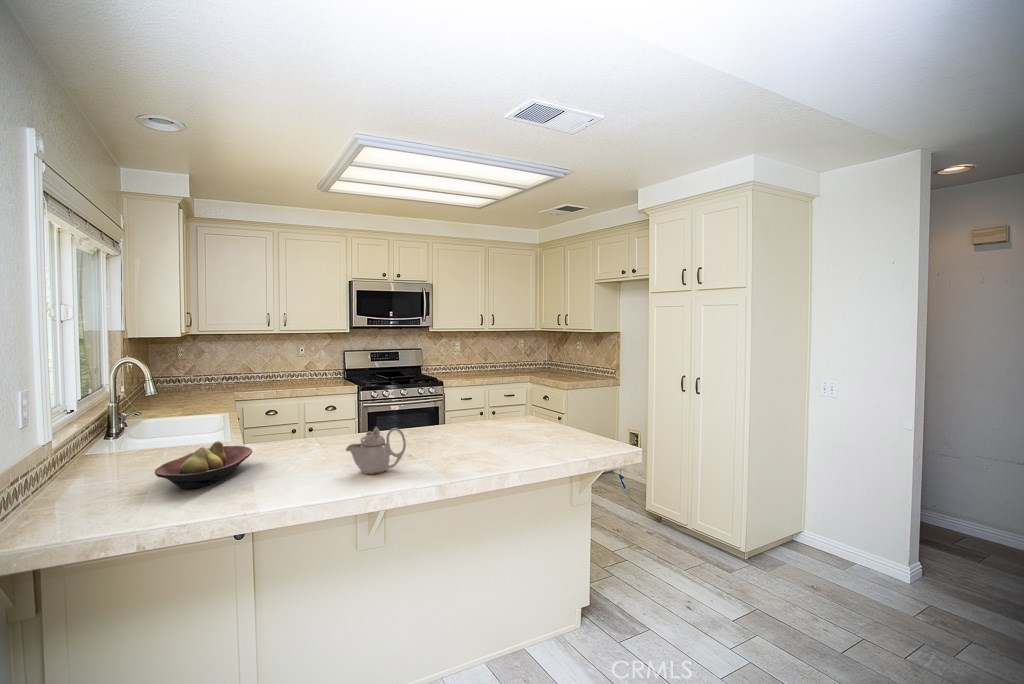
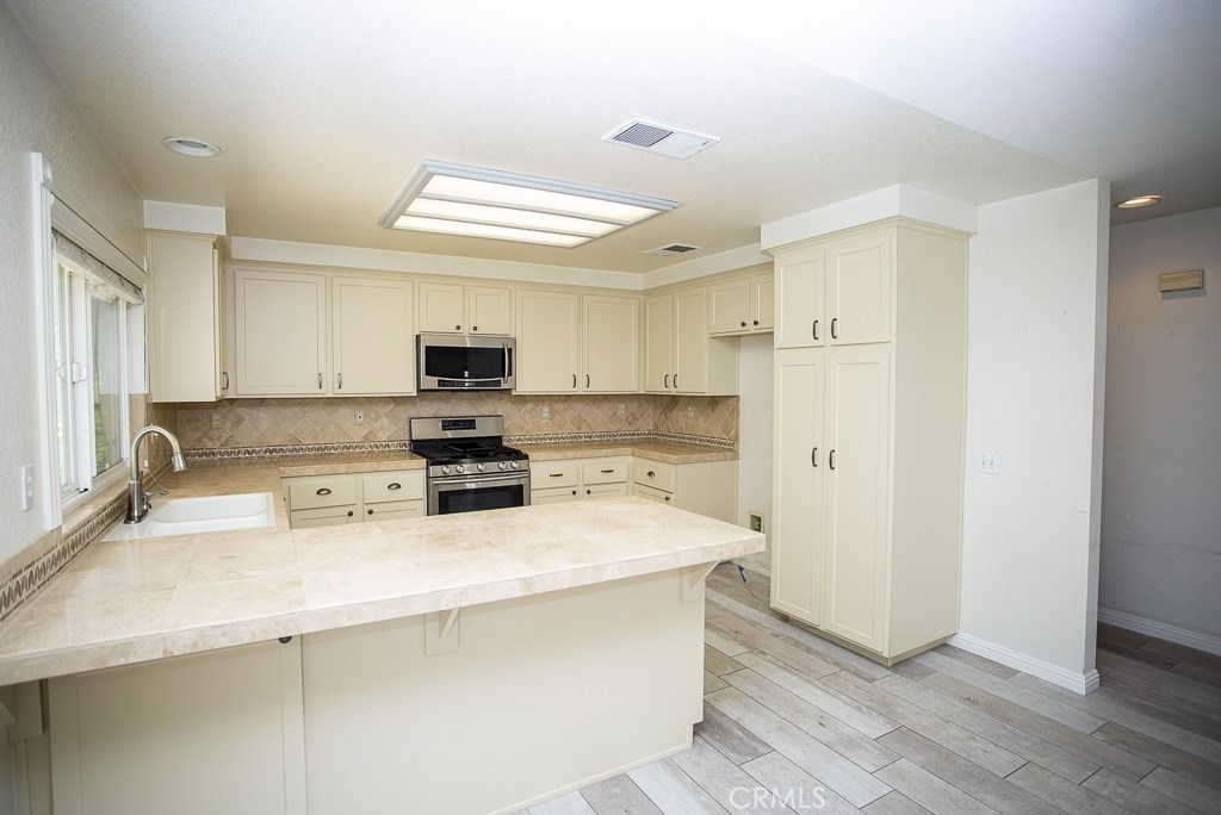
- teapot (376, 449)
- fruit bowl (207, 461)
